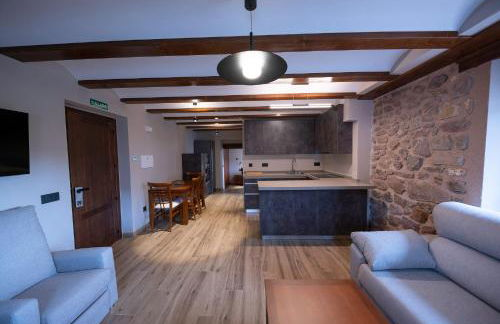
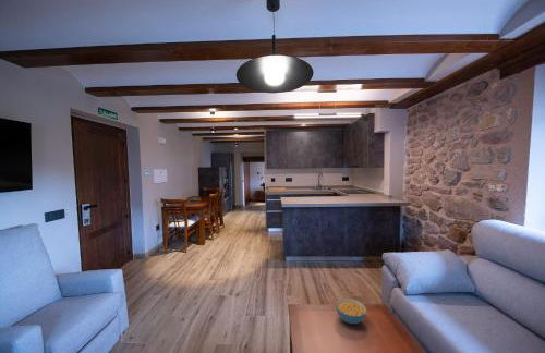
+ cereal bowl (350, 313)
